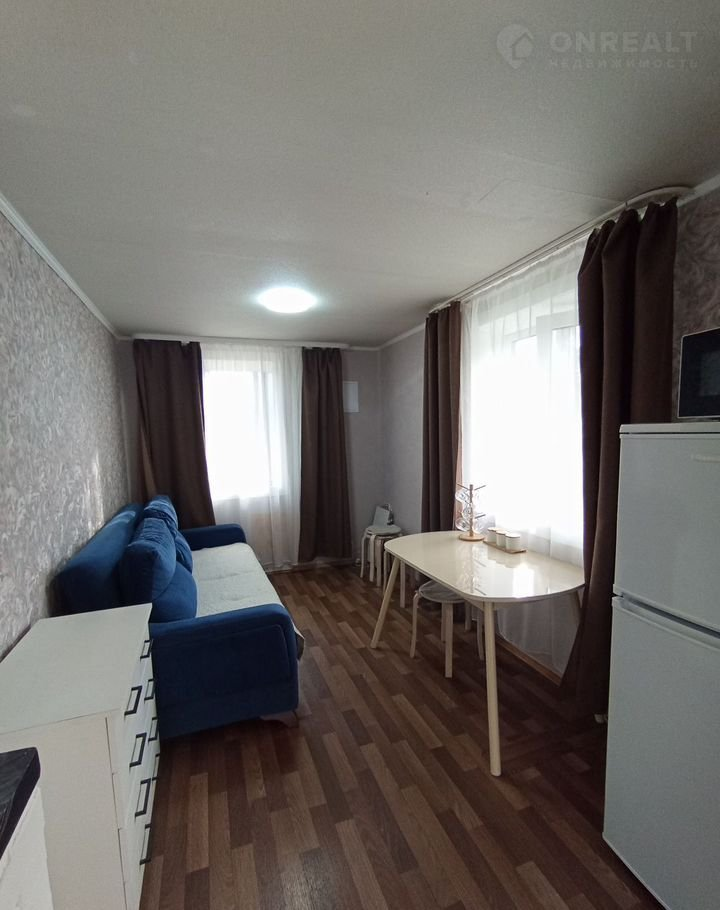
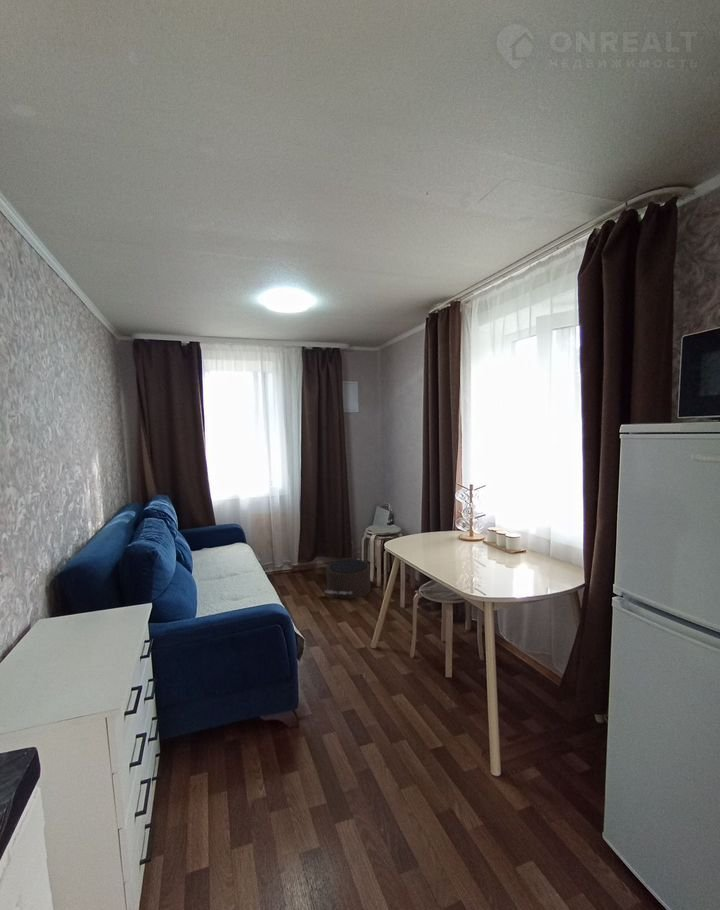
+ pouf (345, 577)
